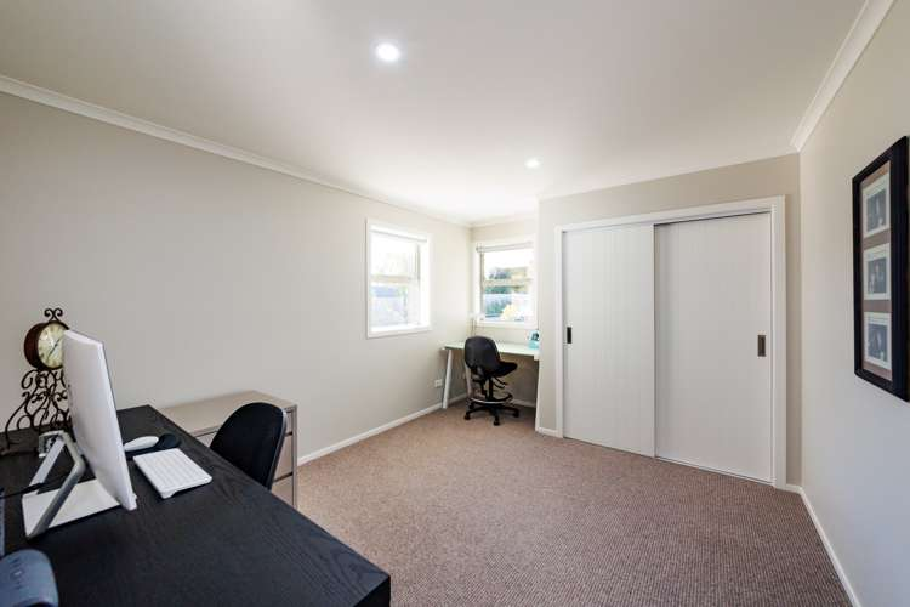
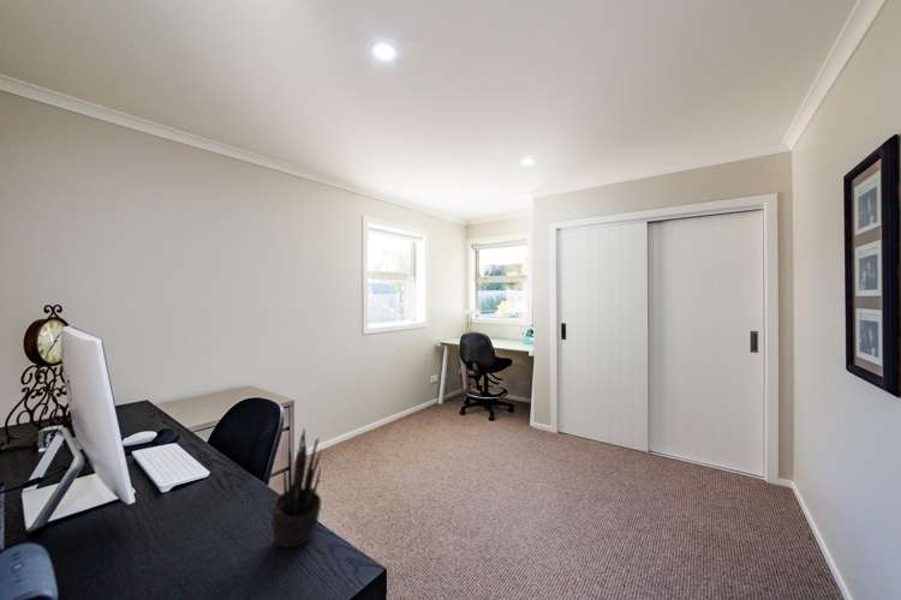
+ potted plant (300, 485)
